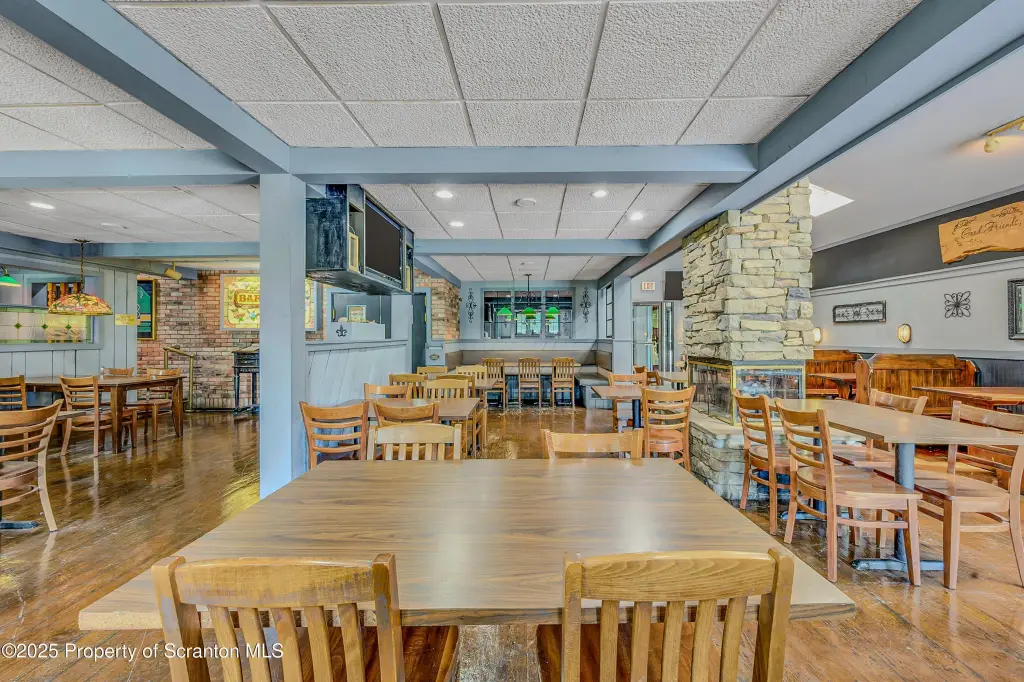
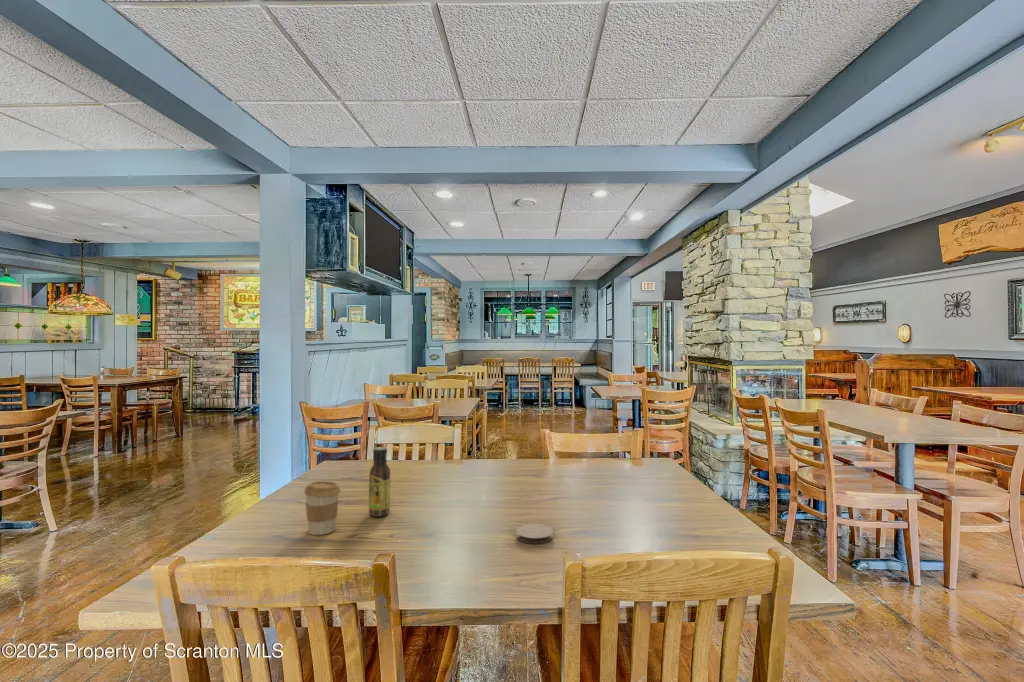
+ coaster (534, 533)
+ coffee cup (322, 506)
+ sauce bottle (379, 480)
